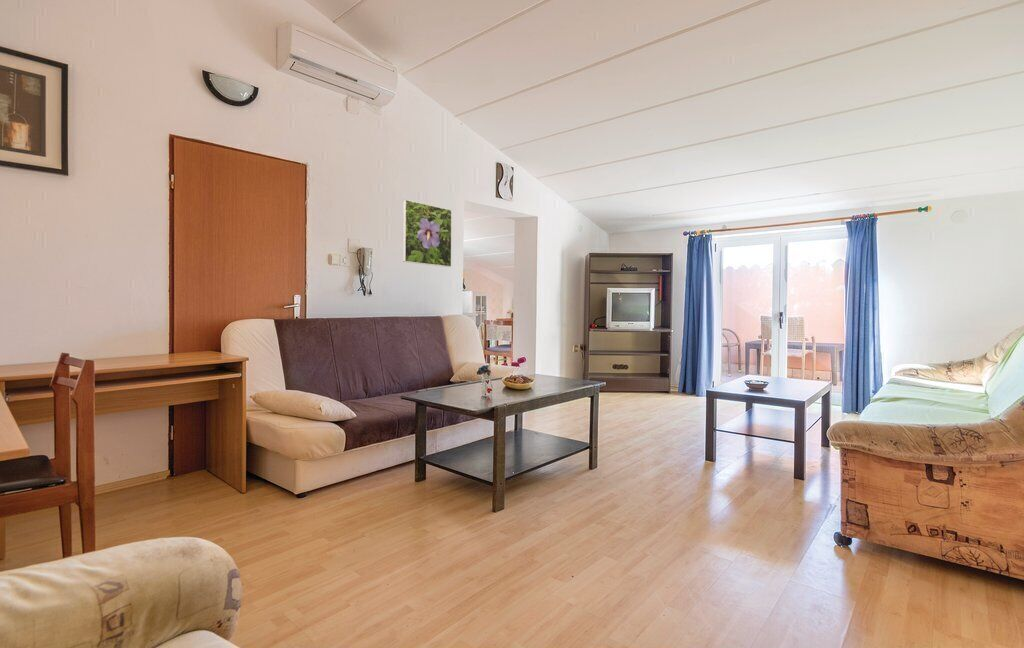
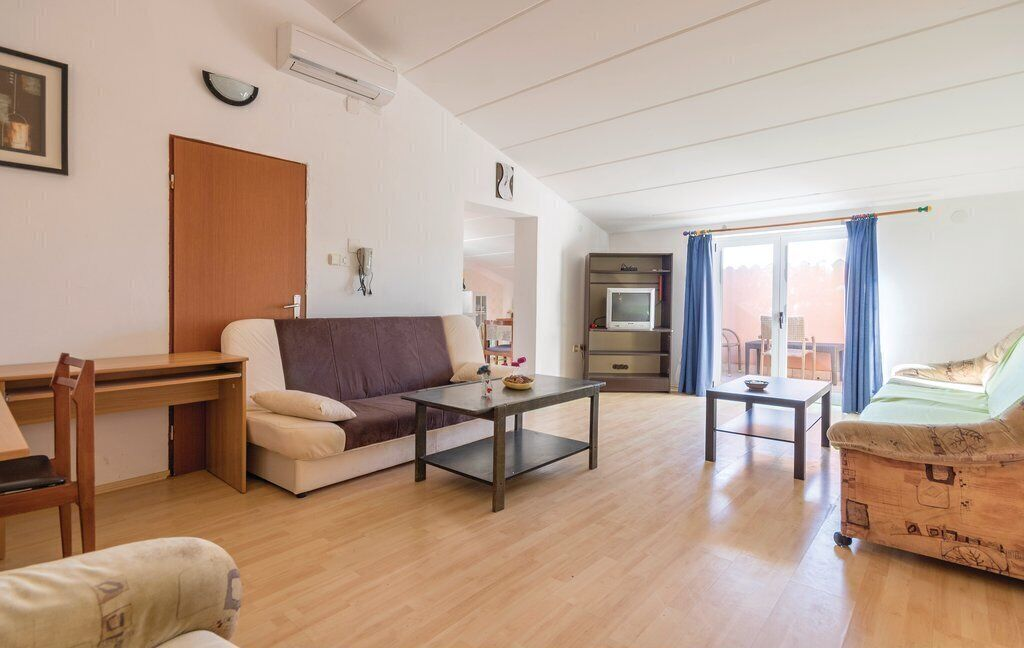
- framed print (428, 234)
